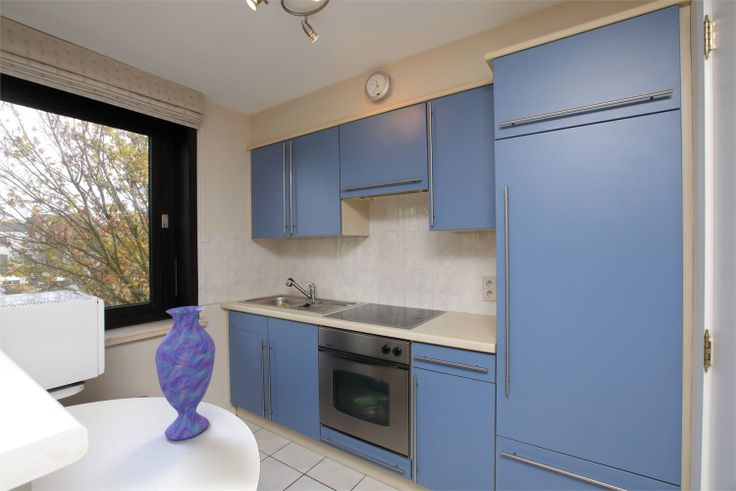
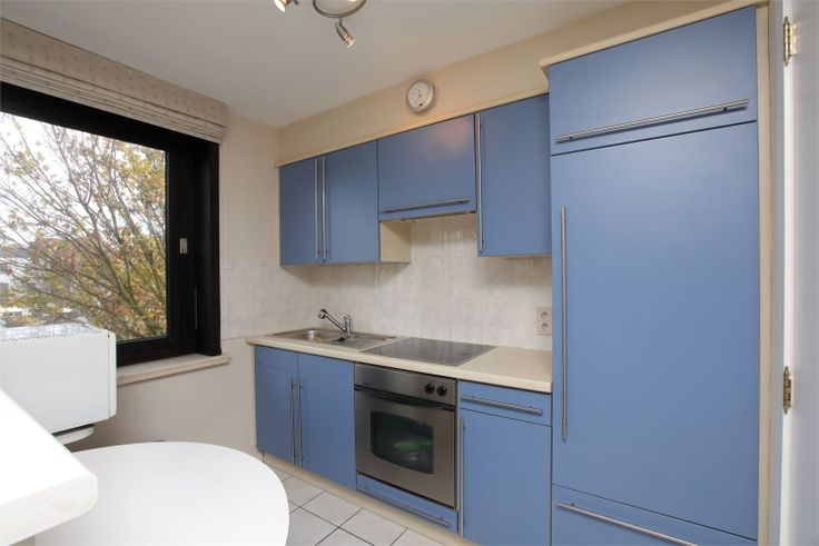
- vase (186, 369)
